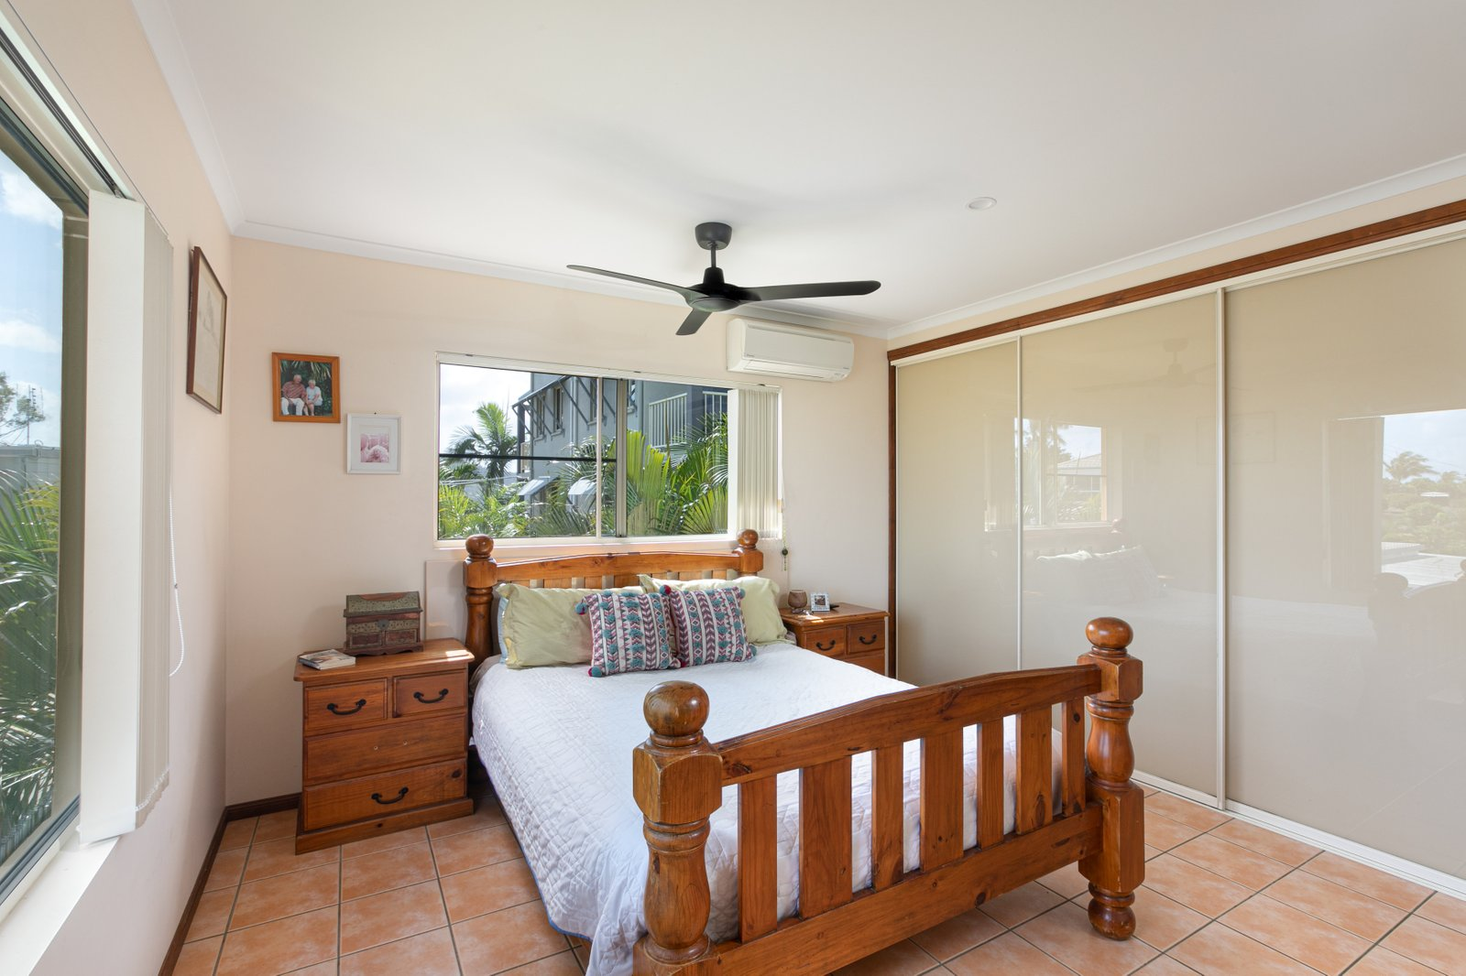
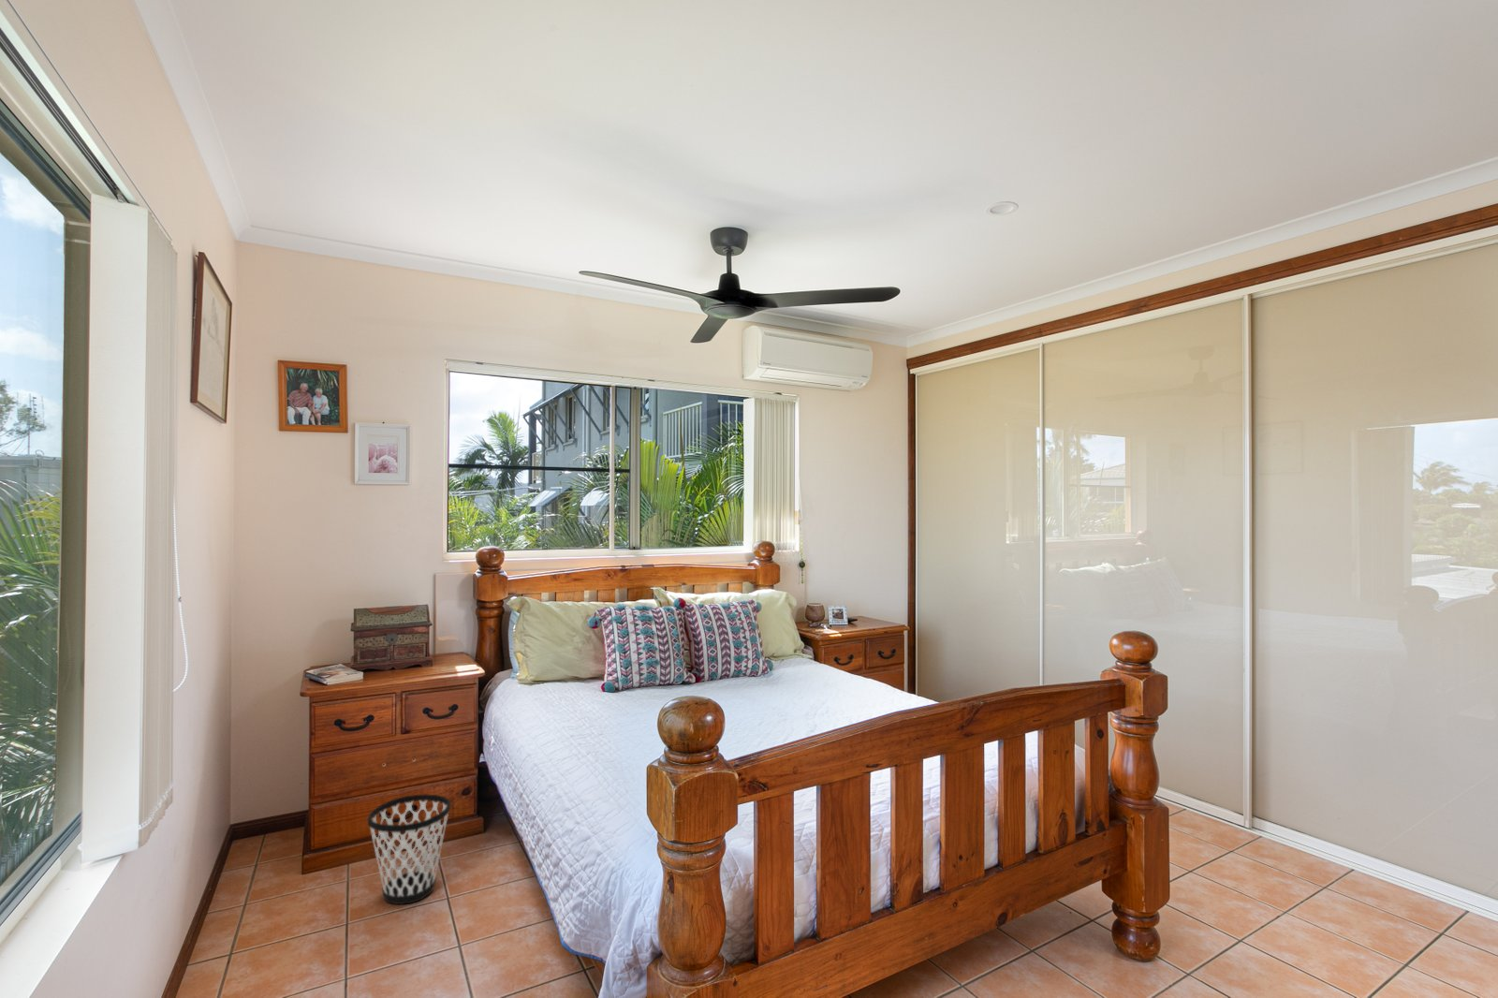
+ wastebasket (409, 850)
